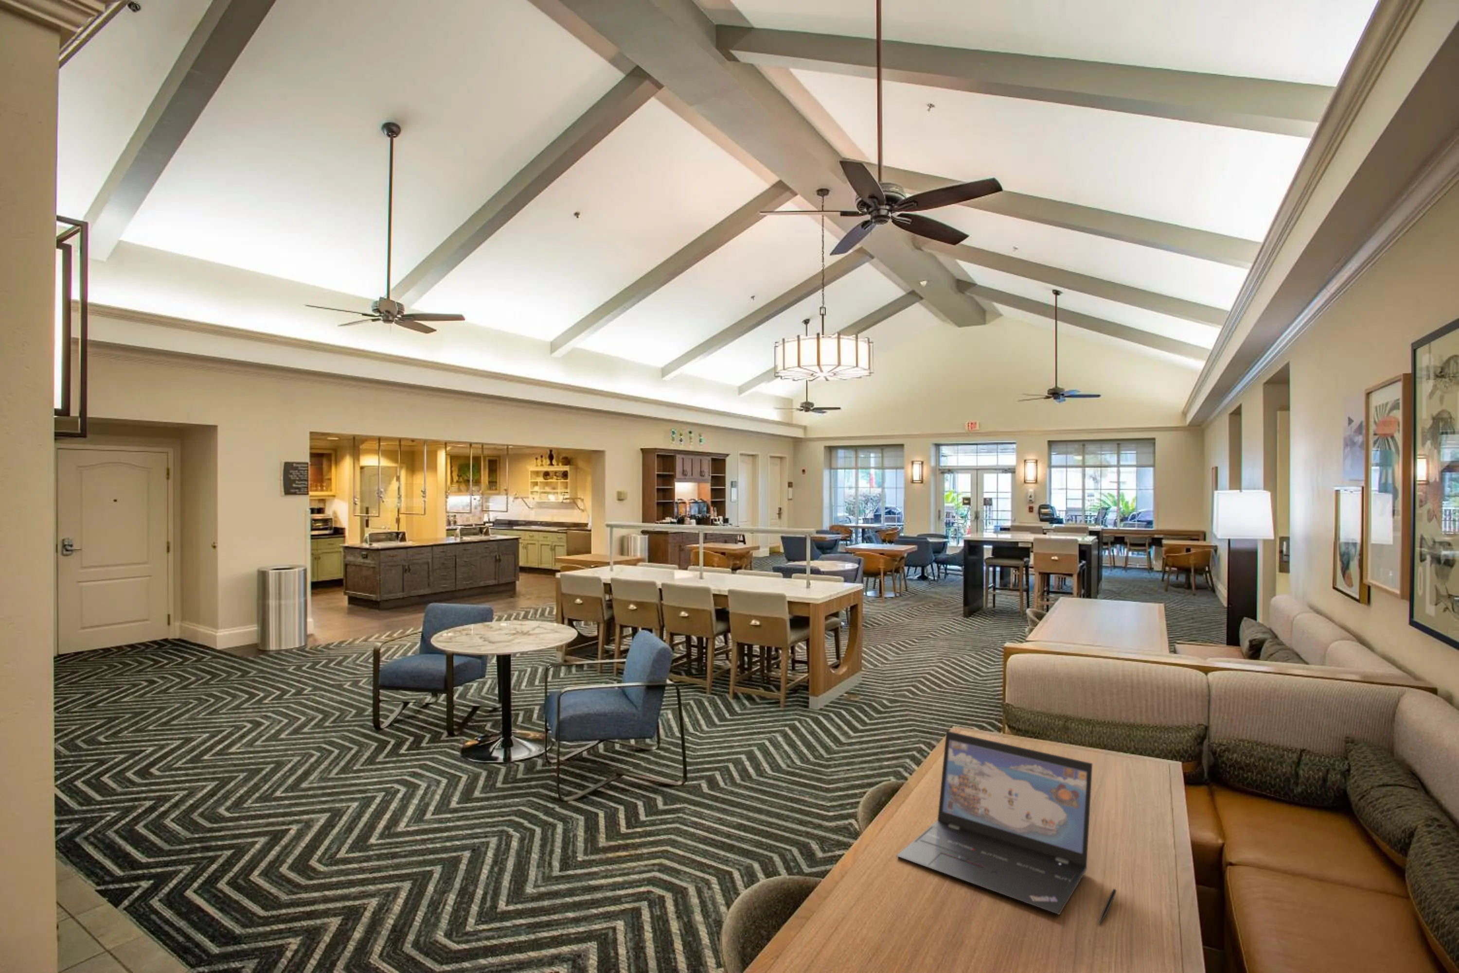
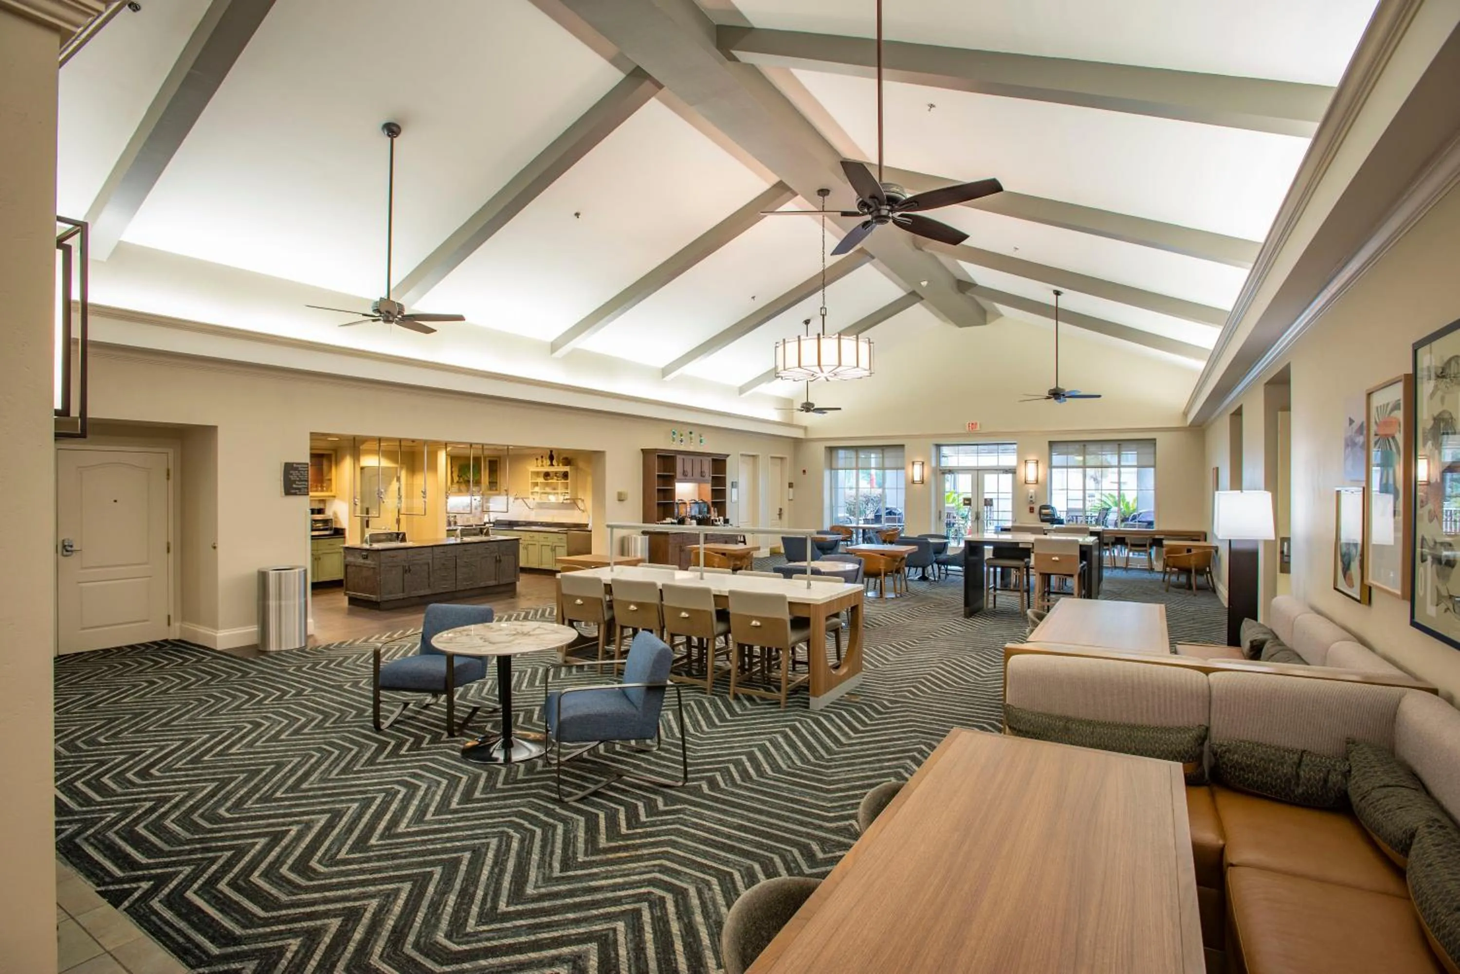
- pen (1106, 906)
- laptop (994, 811)
